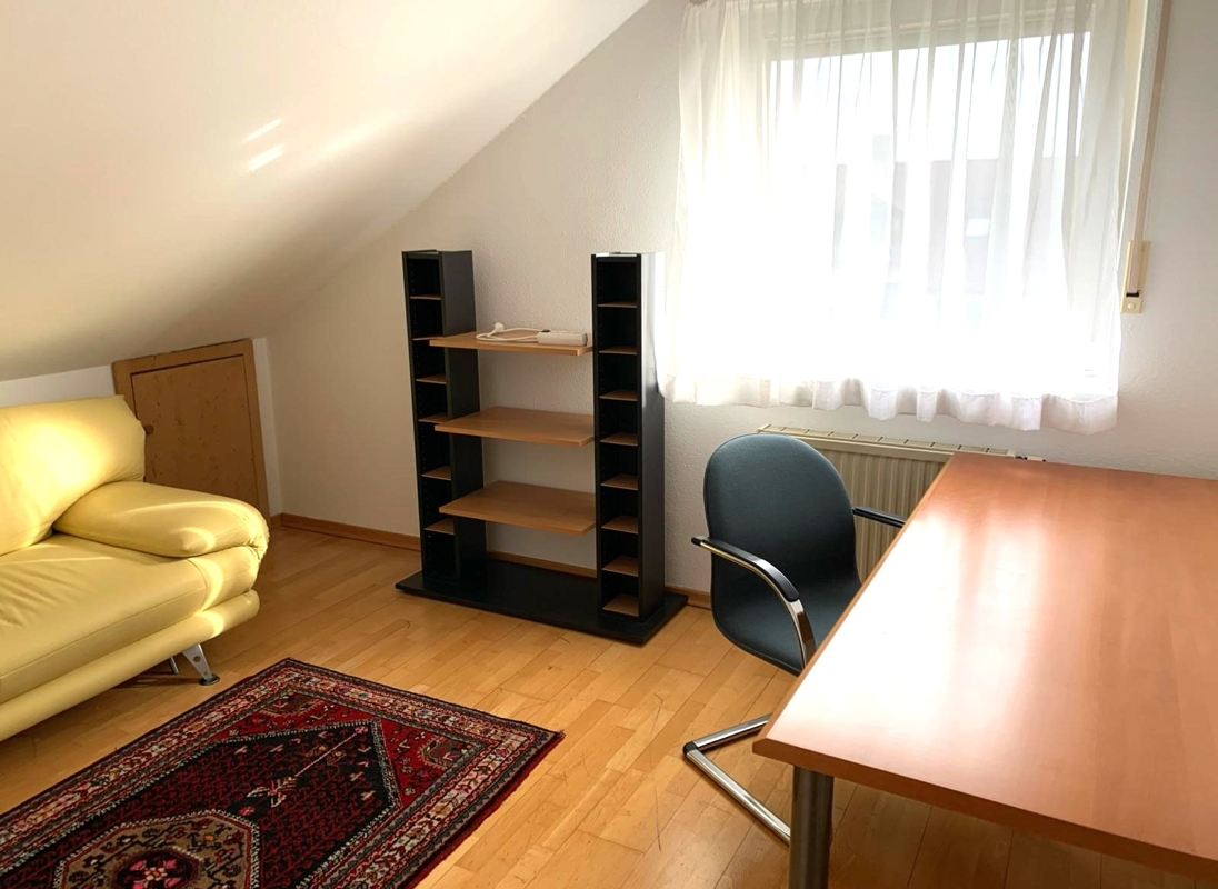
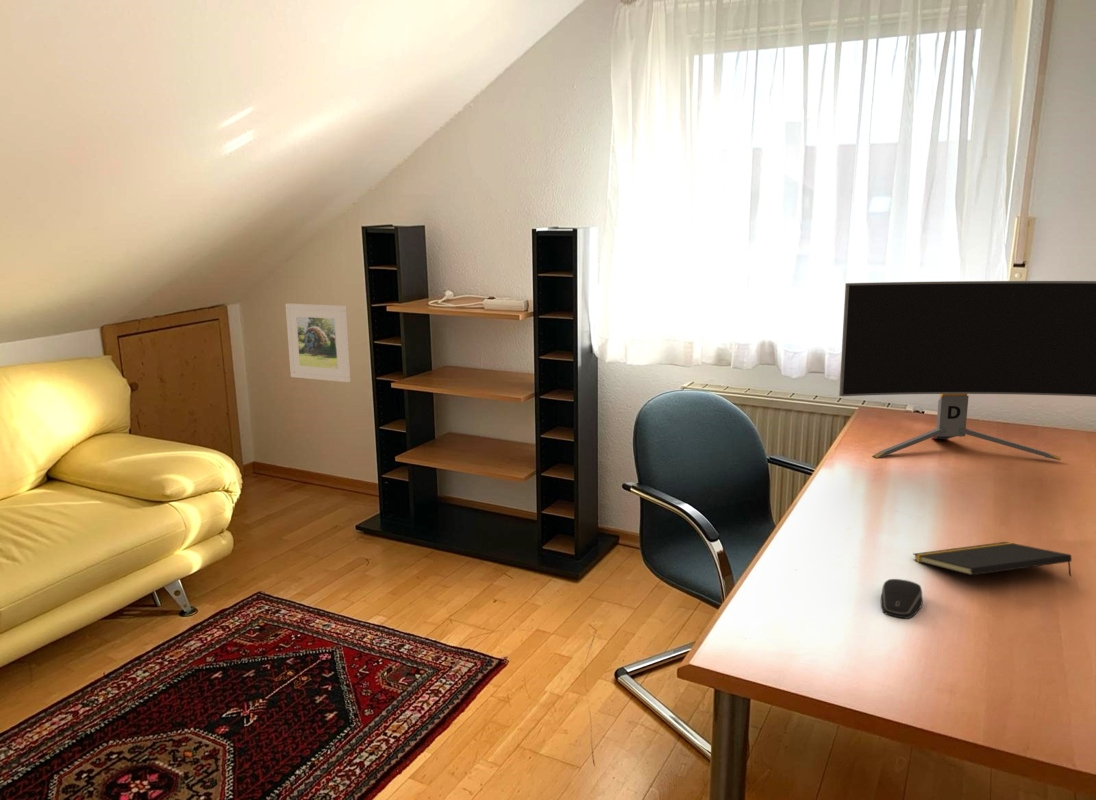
+ notepad (989, 557)
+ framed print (317, 342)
+ computer mouse (901, 594)
+ computer monitor (976, 373)
